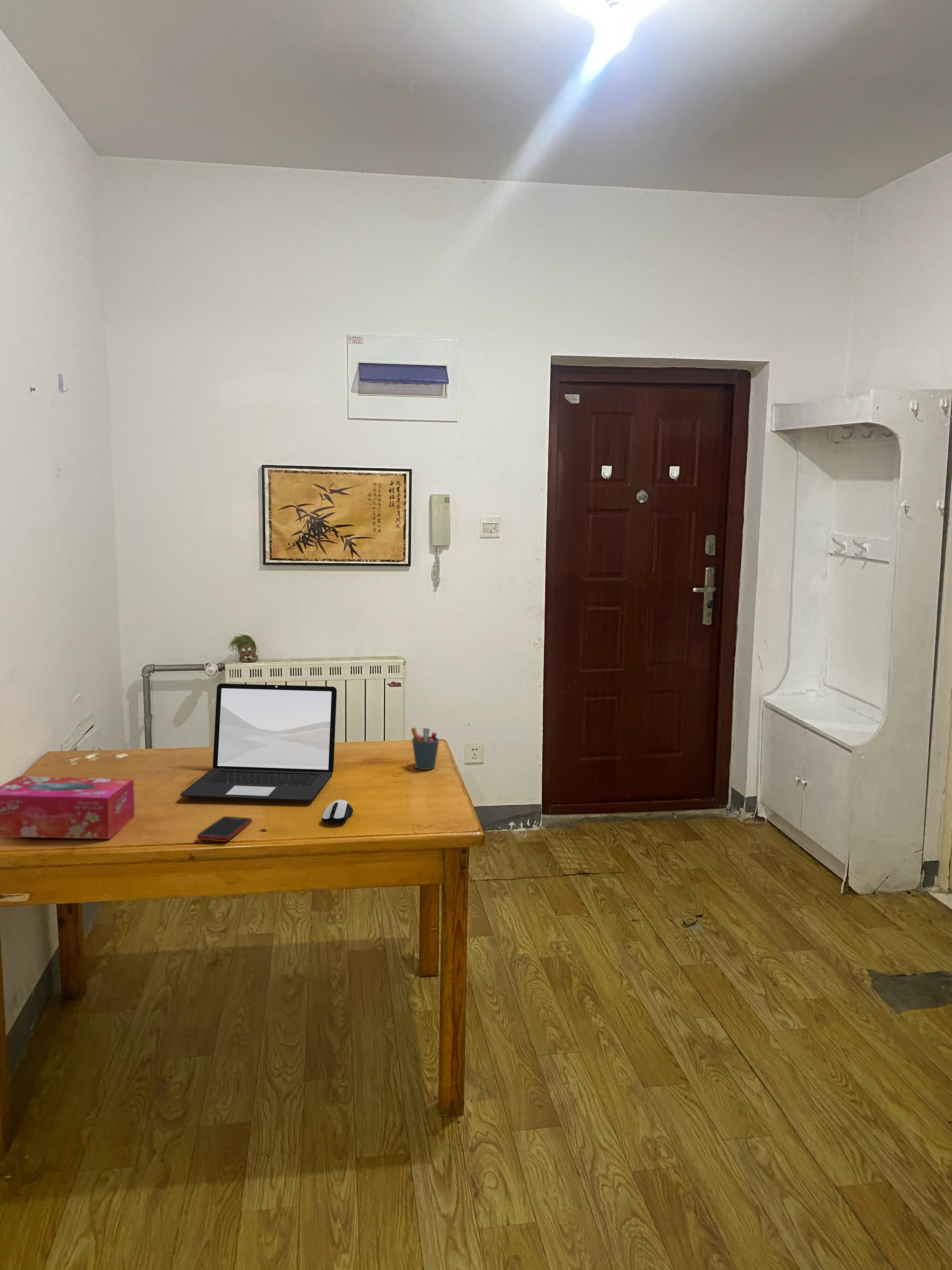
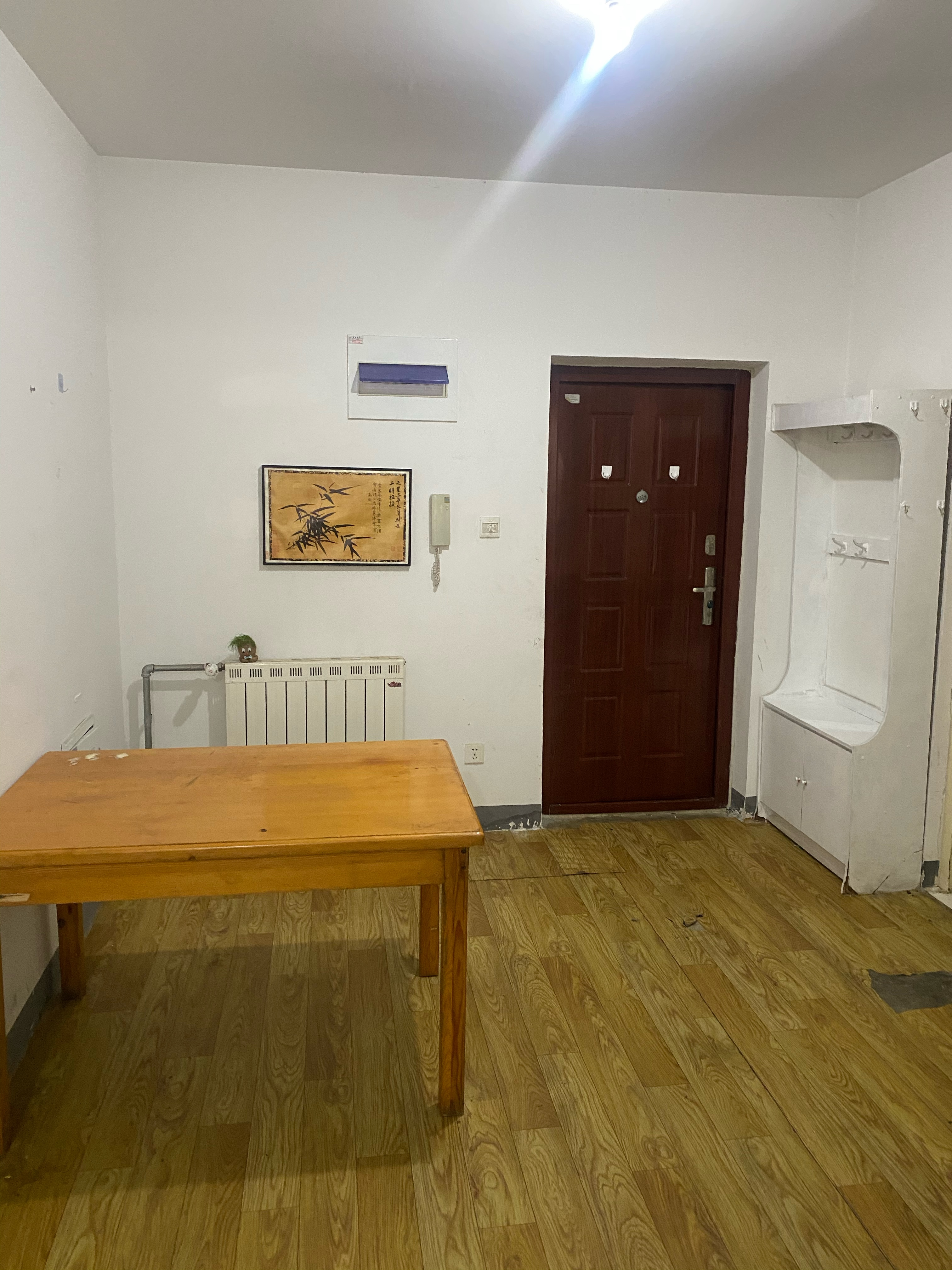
- computer mouse (338, 809)
- cell phone (225, 828)
- laptop (262, 739)
- pen holder (425, 746)
- tissue box (62, 807)
